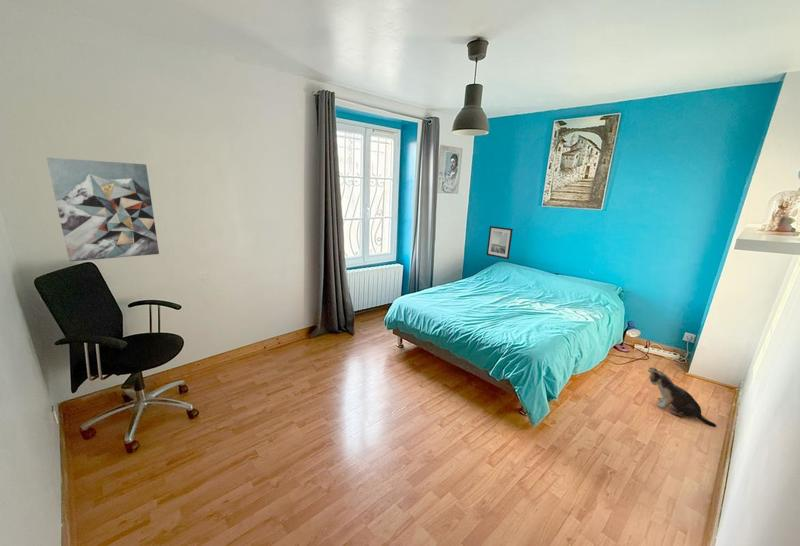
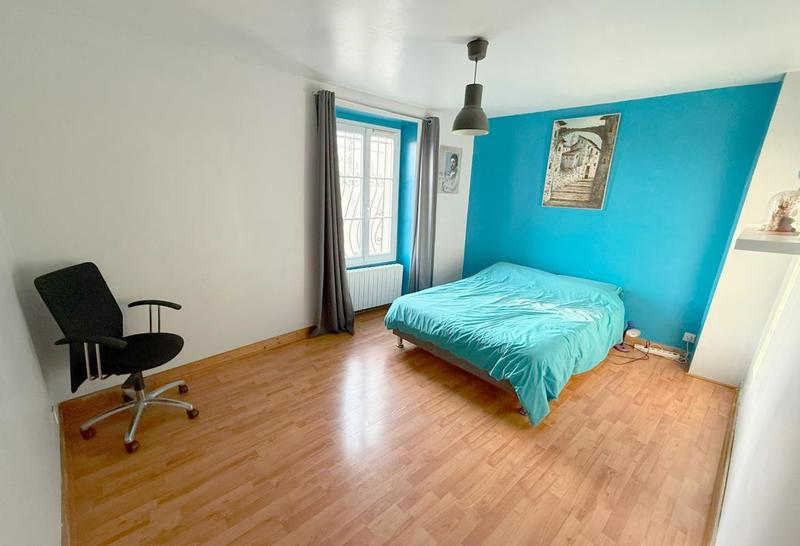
- plush toy (680, 396)
- wall art (108, 210)
- wall art (499, 242)
